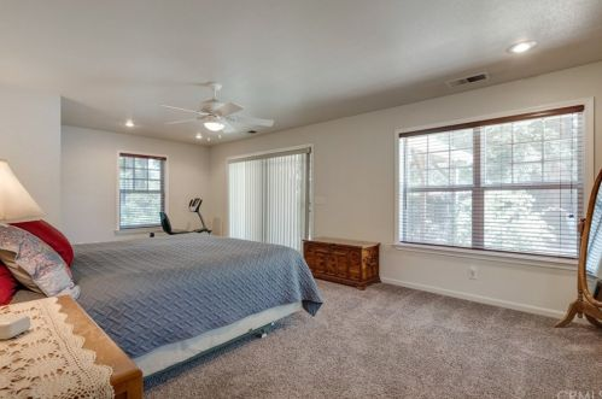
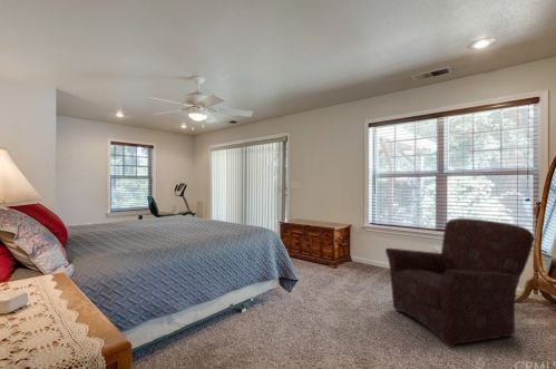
+ armchair (453, 271)
